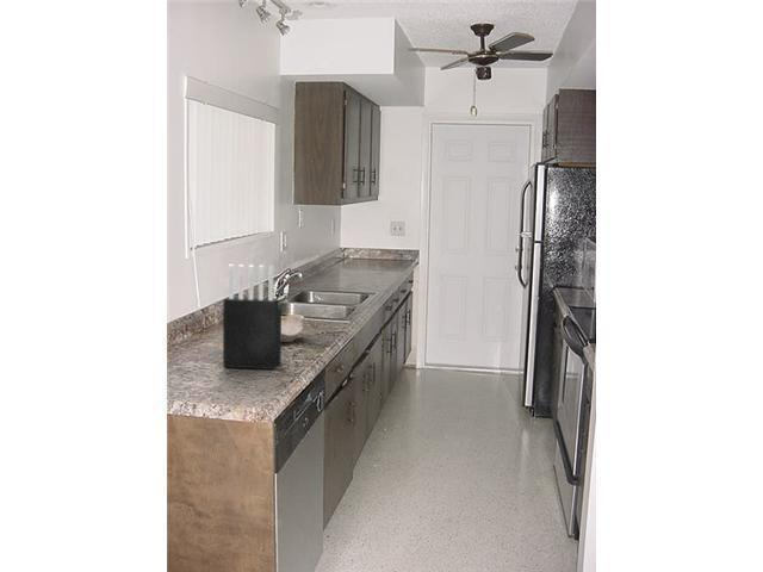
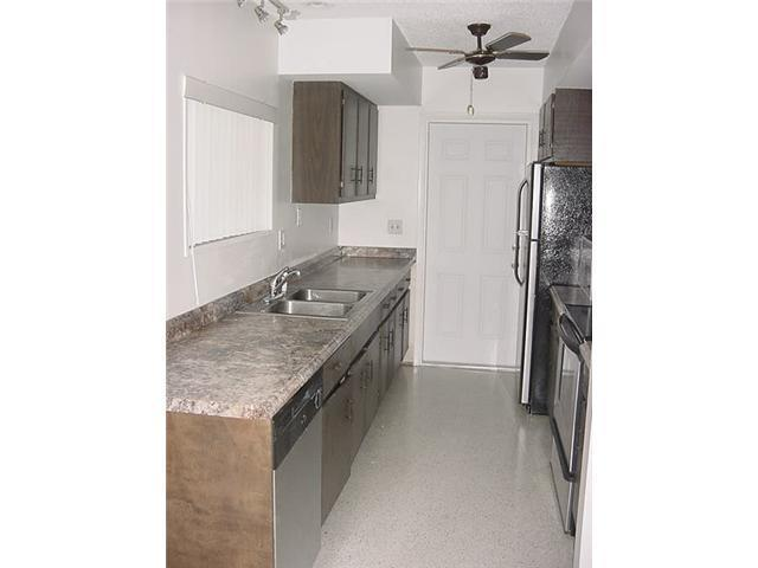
- bowl (287, 328)
- knife block (253, 313)
